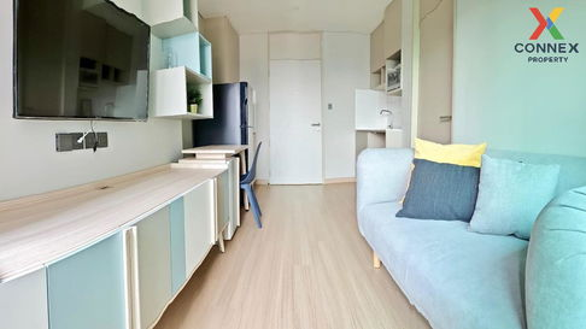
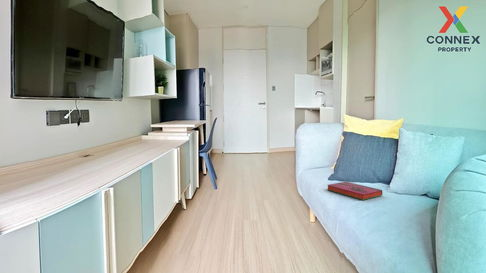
+ hardback book (353, 189)
